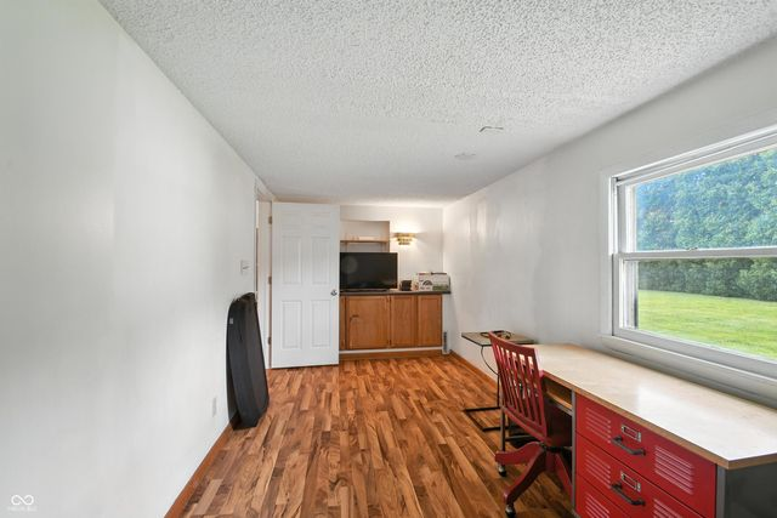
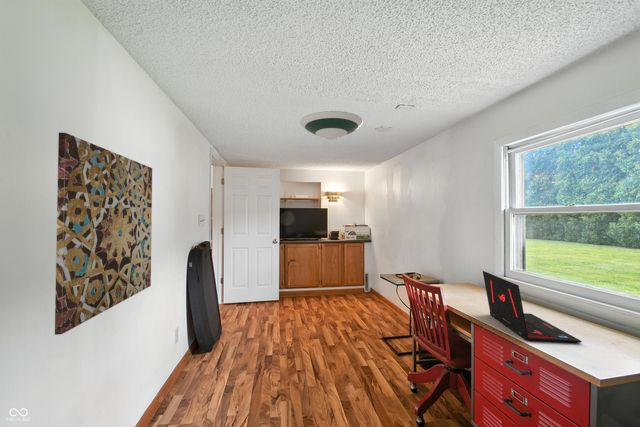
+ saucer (331, 130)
+ laptop (521, 302)
+ wall art (116, 229)
